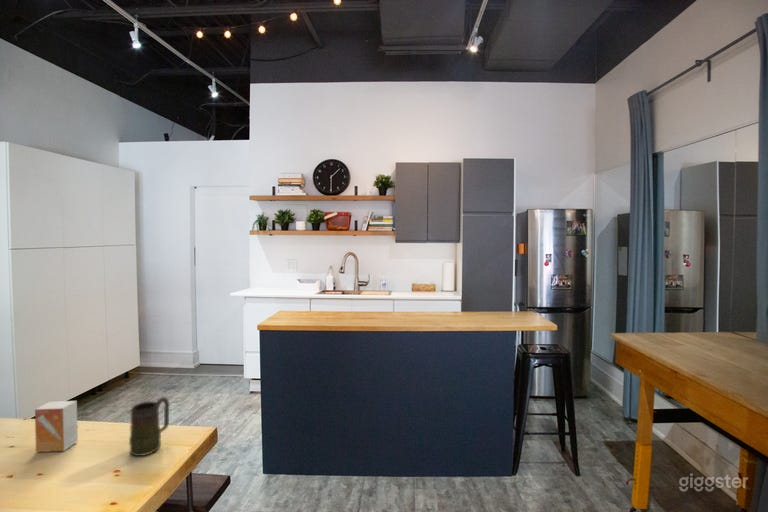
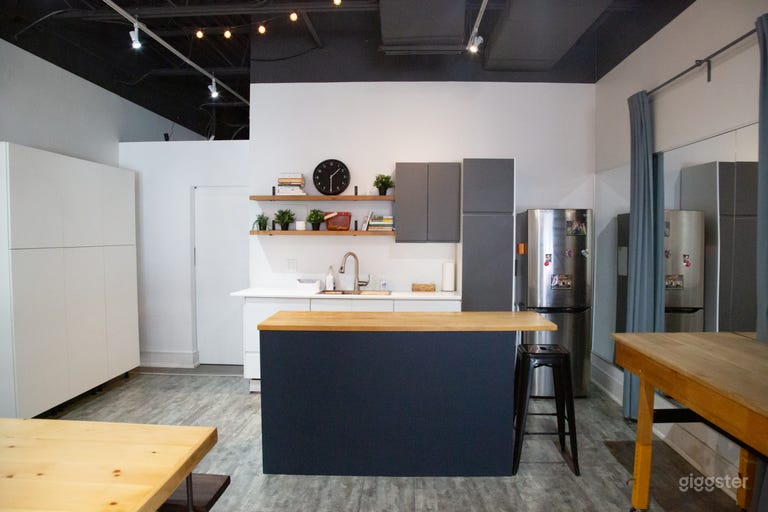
- mug (151, 424)
- small box (56, 425)
